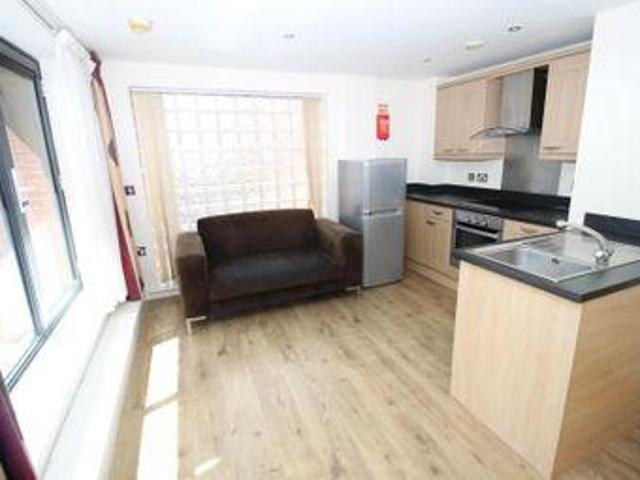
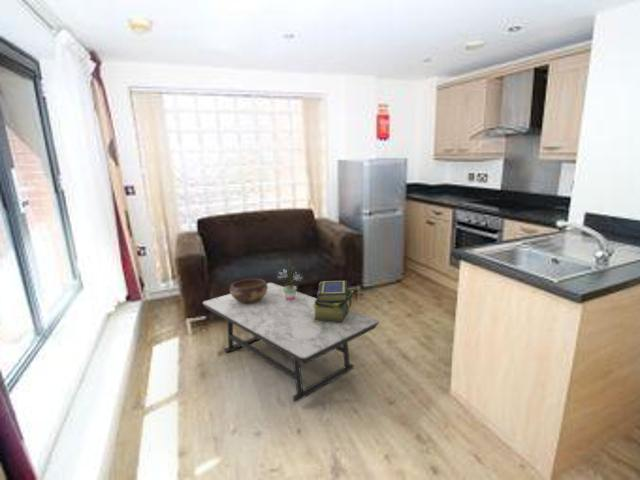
+ potted plant (289, 279)
+ coffee table (284, 335)
+ stack of books (333, 300)
+ decorative bowl (249, 290)
